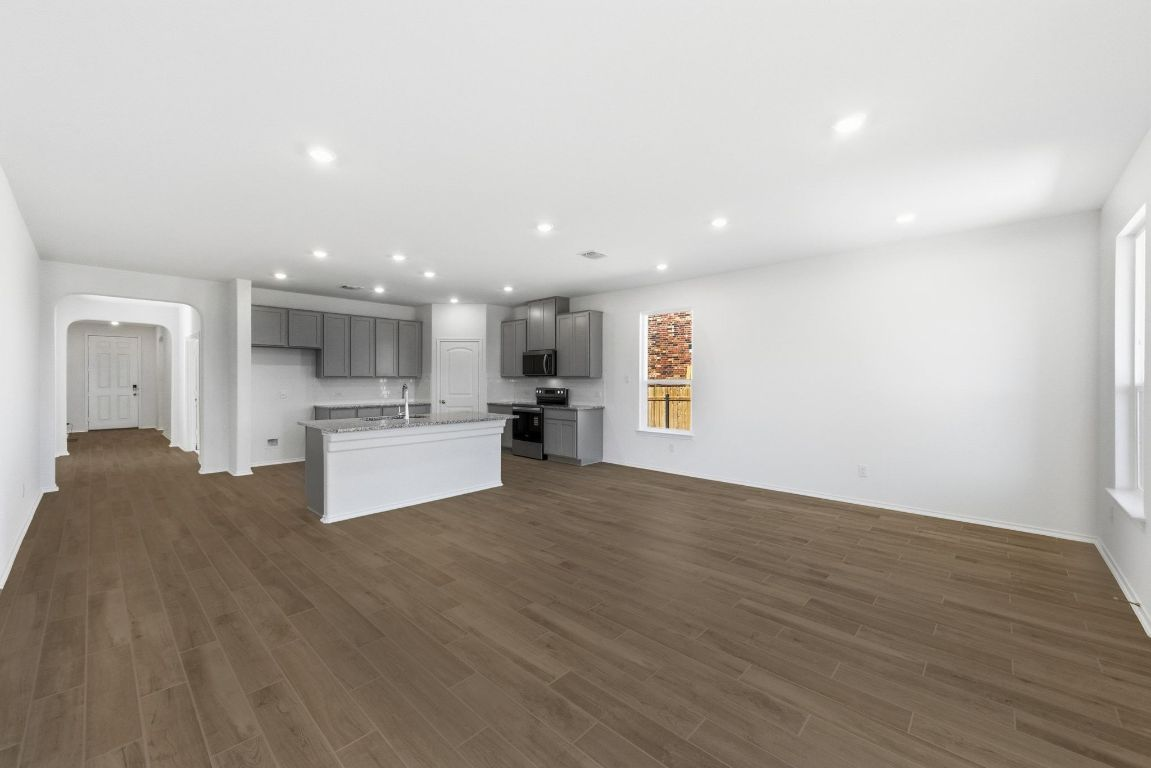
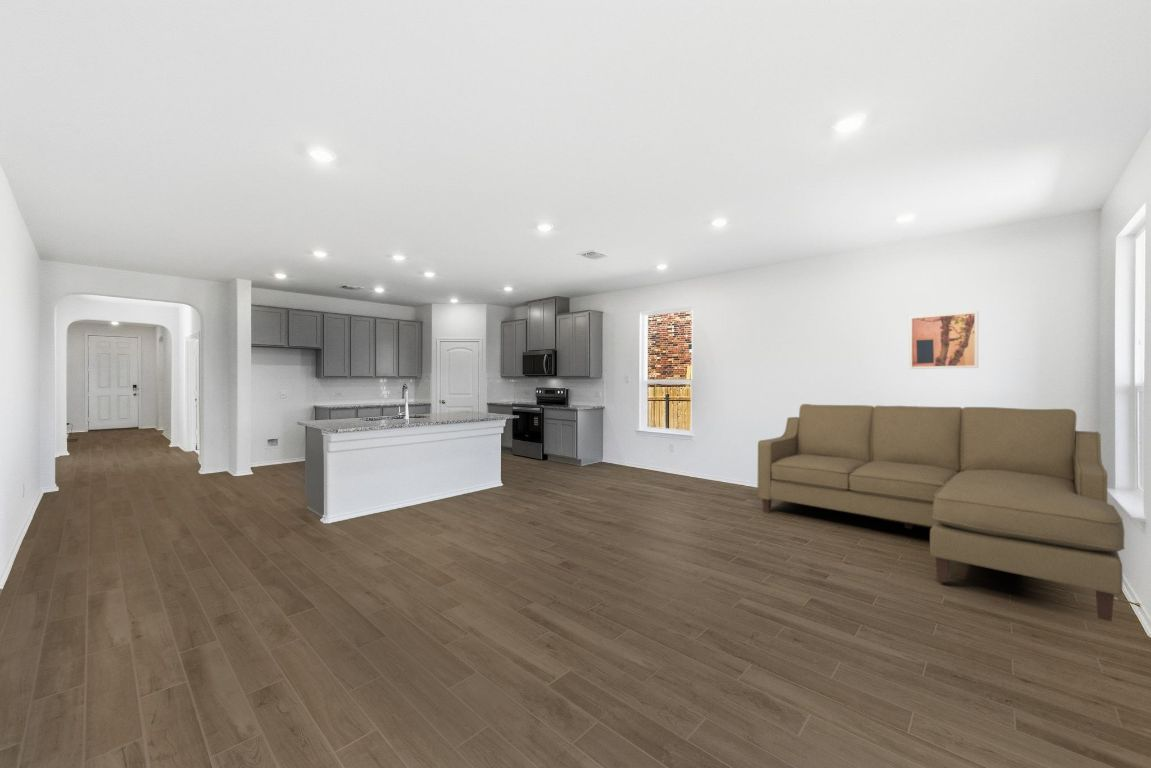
+ wall art (942, 341)
+ sofa (900, 472)
